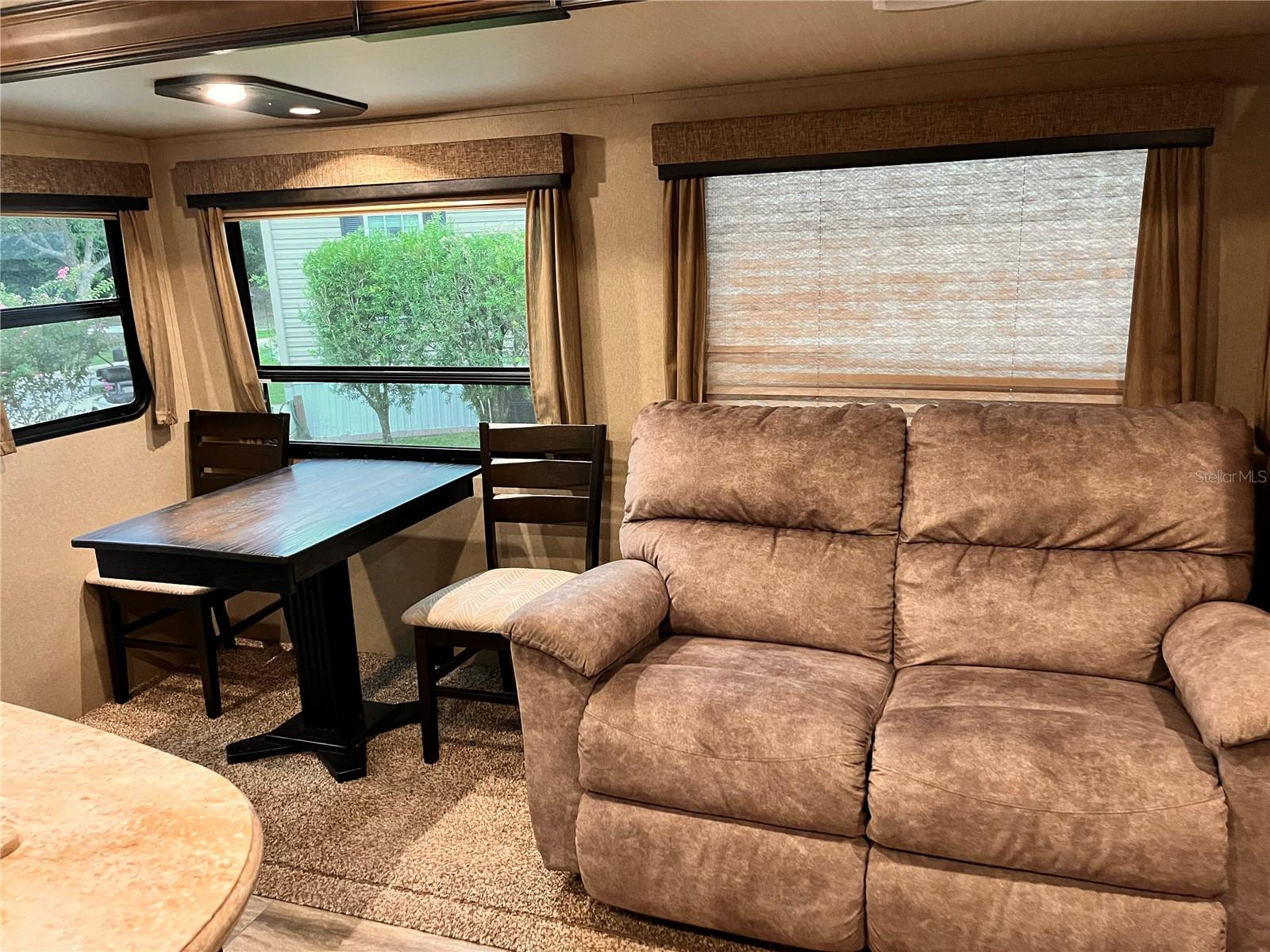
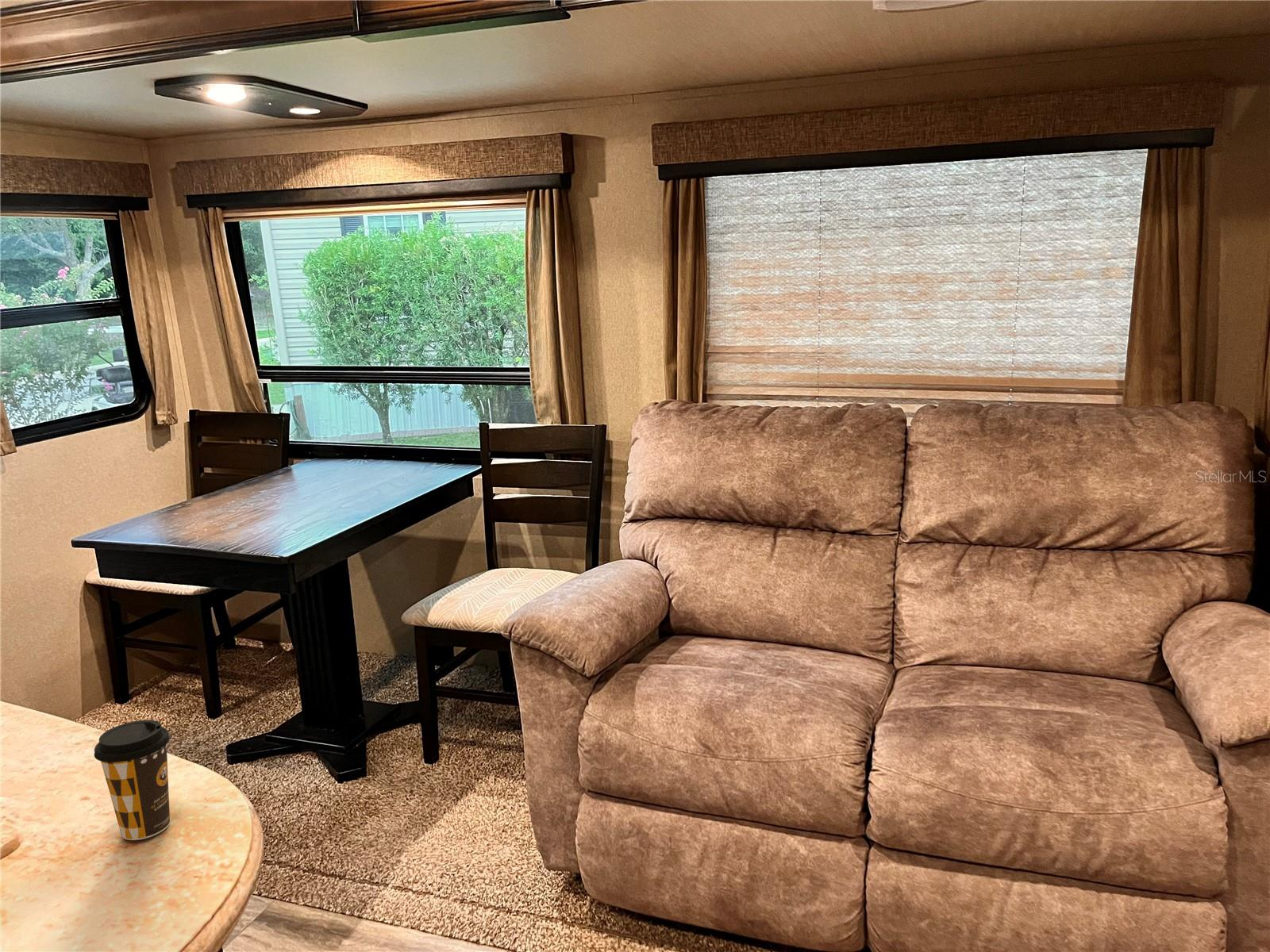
+ coffee cup (138, 780)
